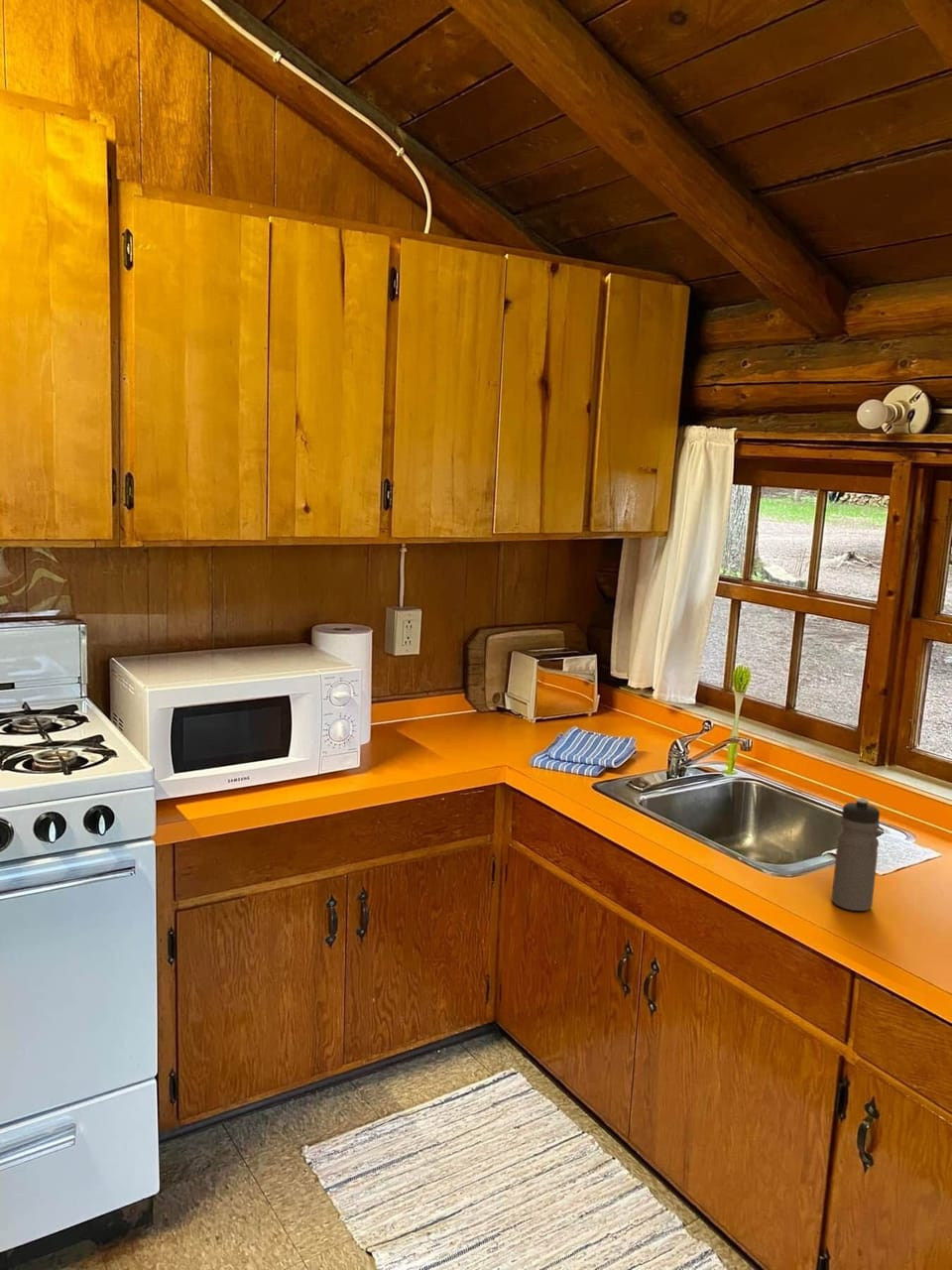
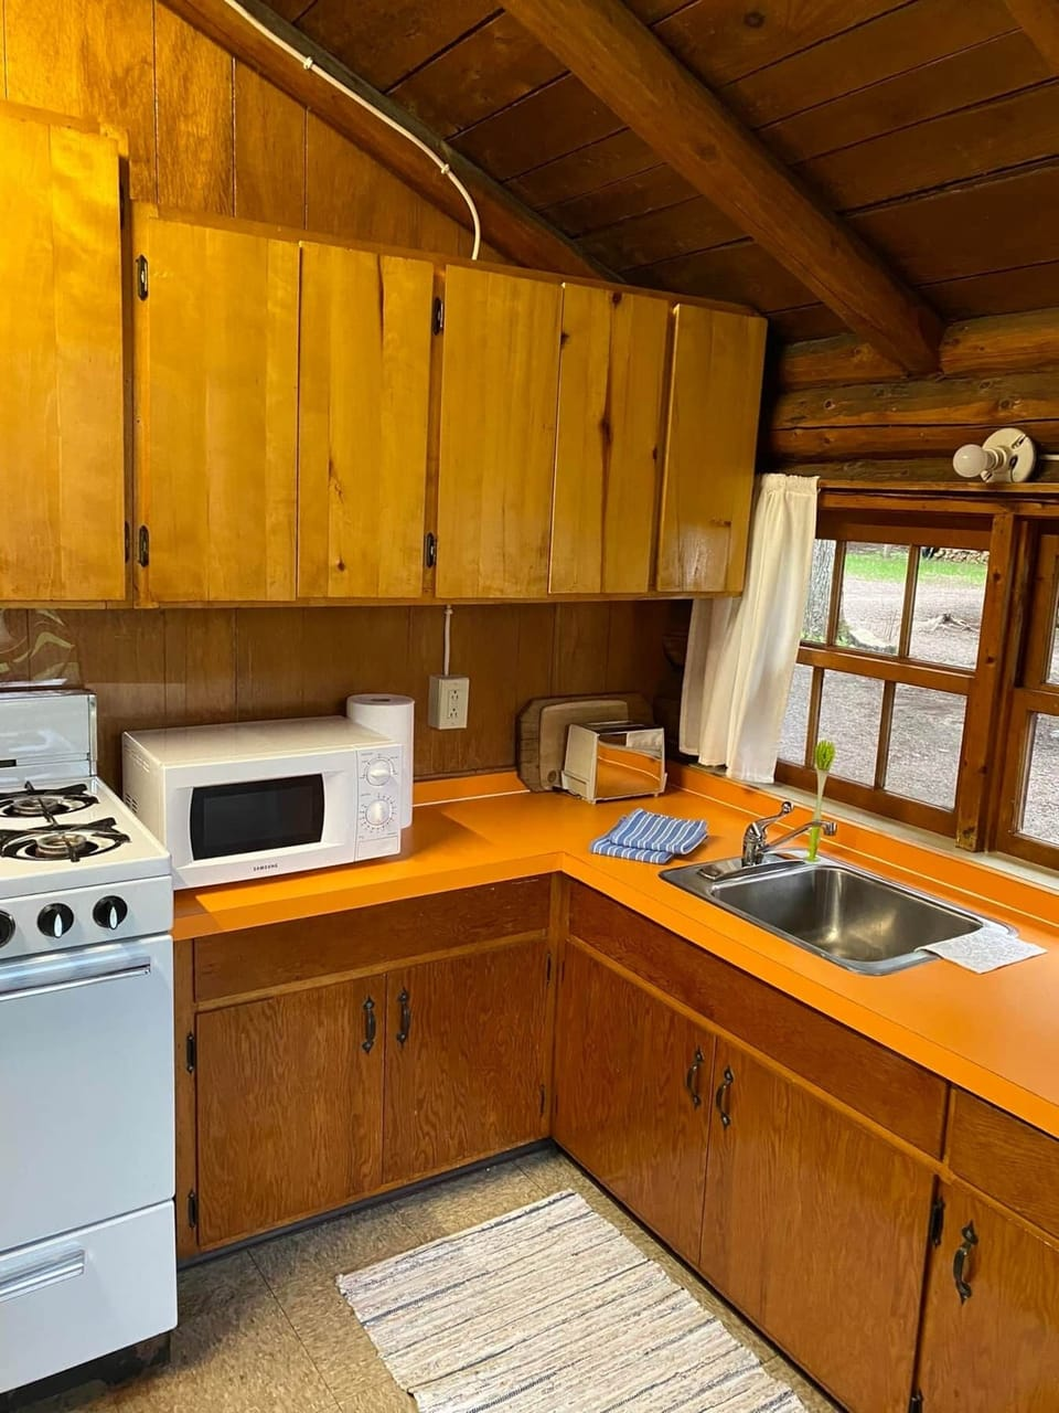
- water bottle (857, 851)
